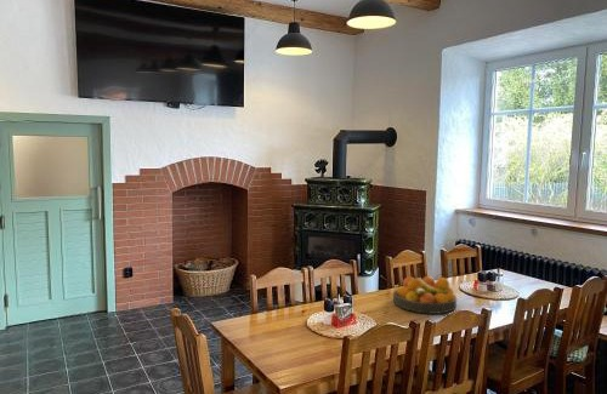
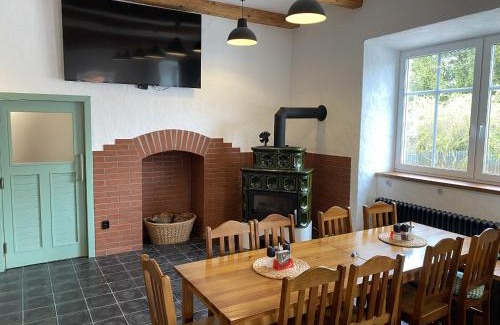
- fruit bowl (424, 290)
